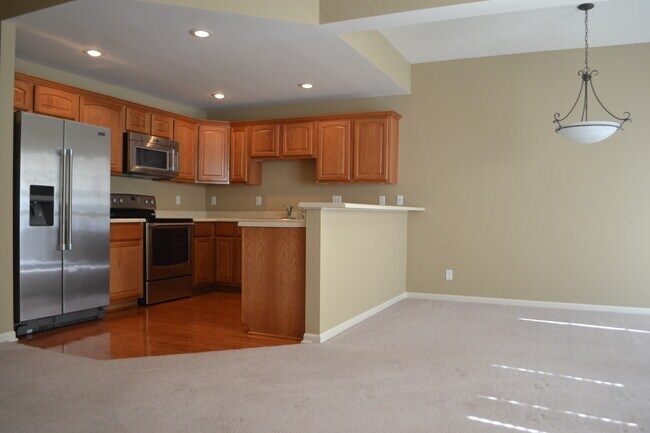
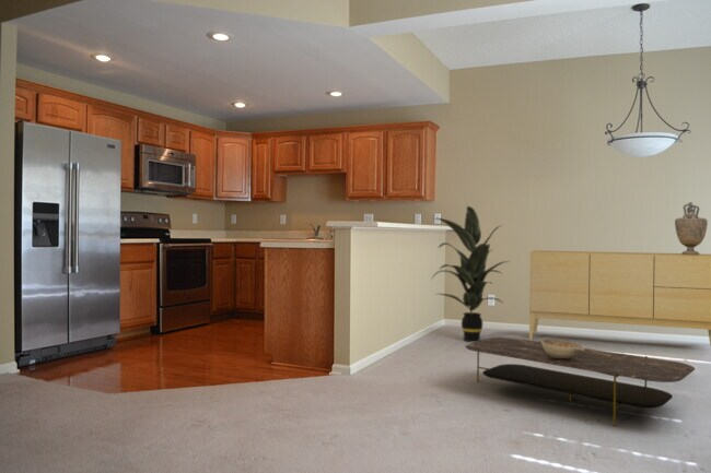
+ coffee table (569, 377)
+ decorative bowl (560, 350)
+ indoor plant (468, 274)
+ sideboard (619, 297)
+ decorative urn (690, 227)
